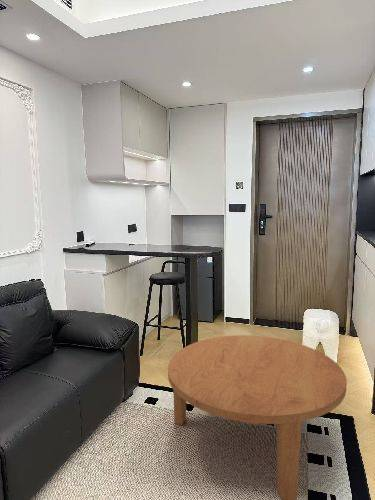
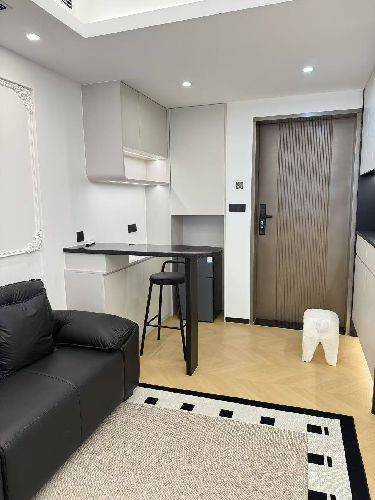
- coffee table (252, 401)
